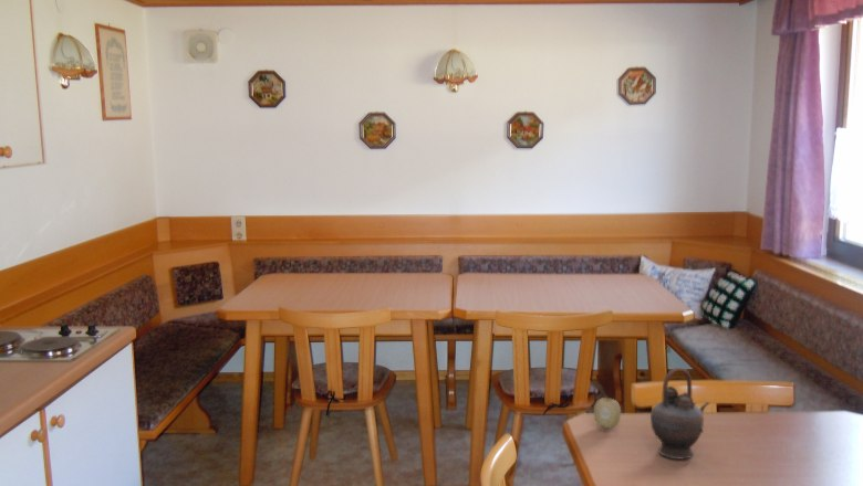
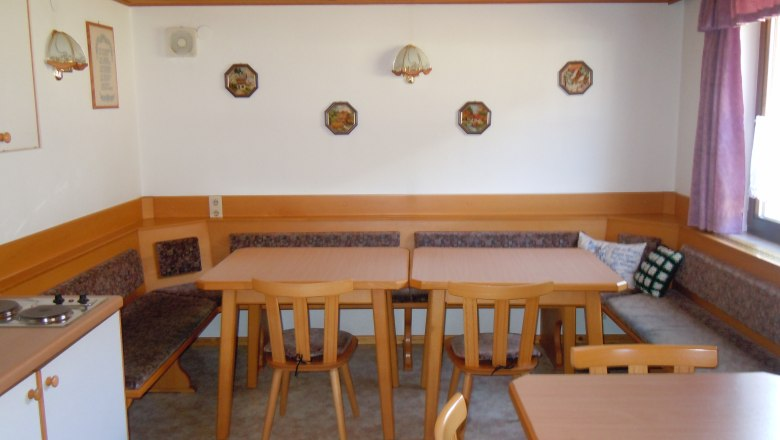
- teapot (682, 411)
- fruit (606, 413)
